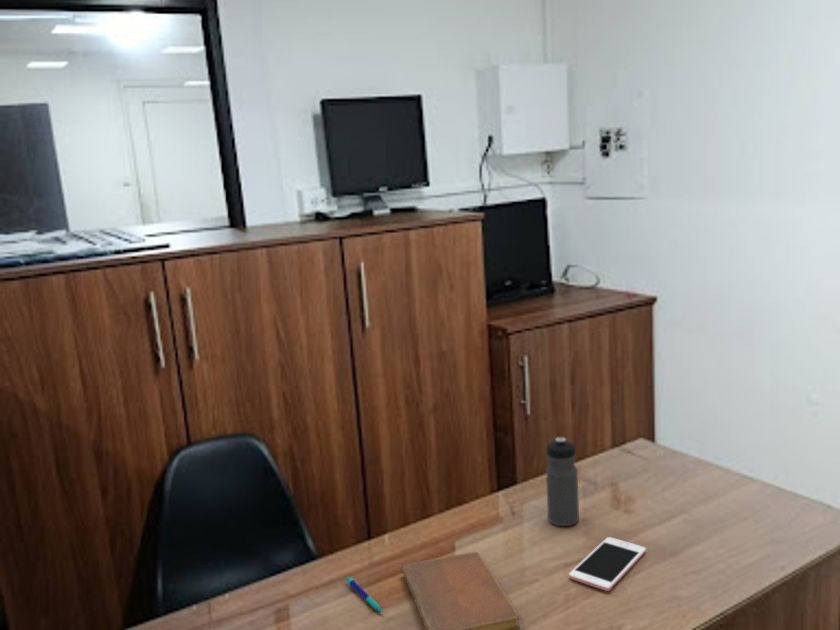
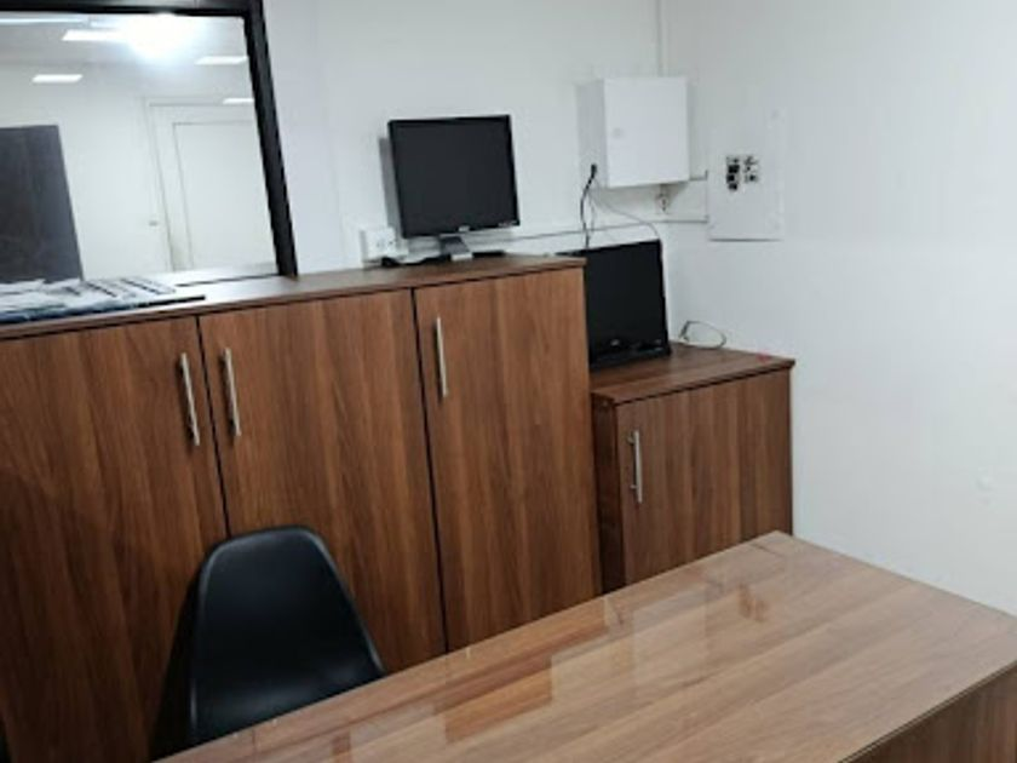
- pen (364, 594)
- cell phone (608, 562)
- notebook (457, 595)
- water bottle (562, 479)
